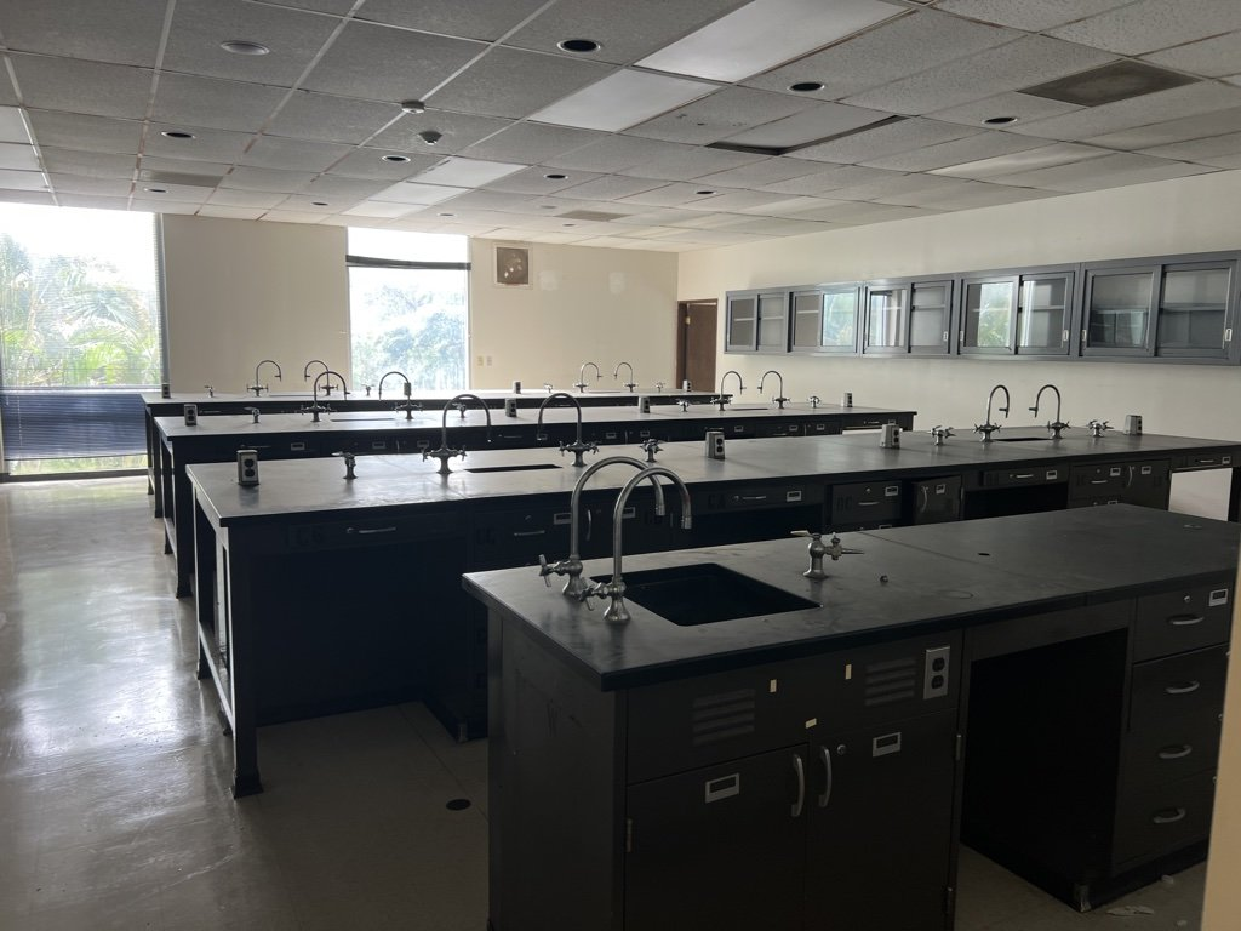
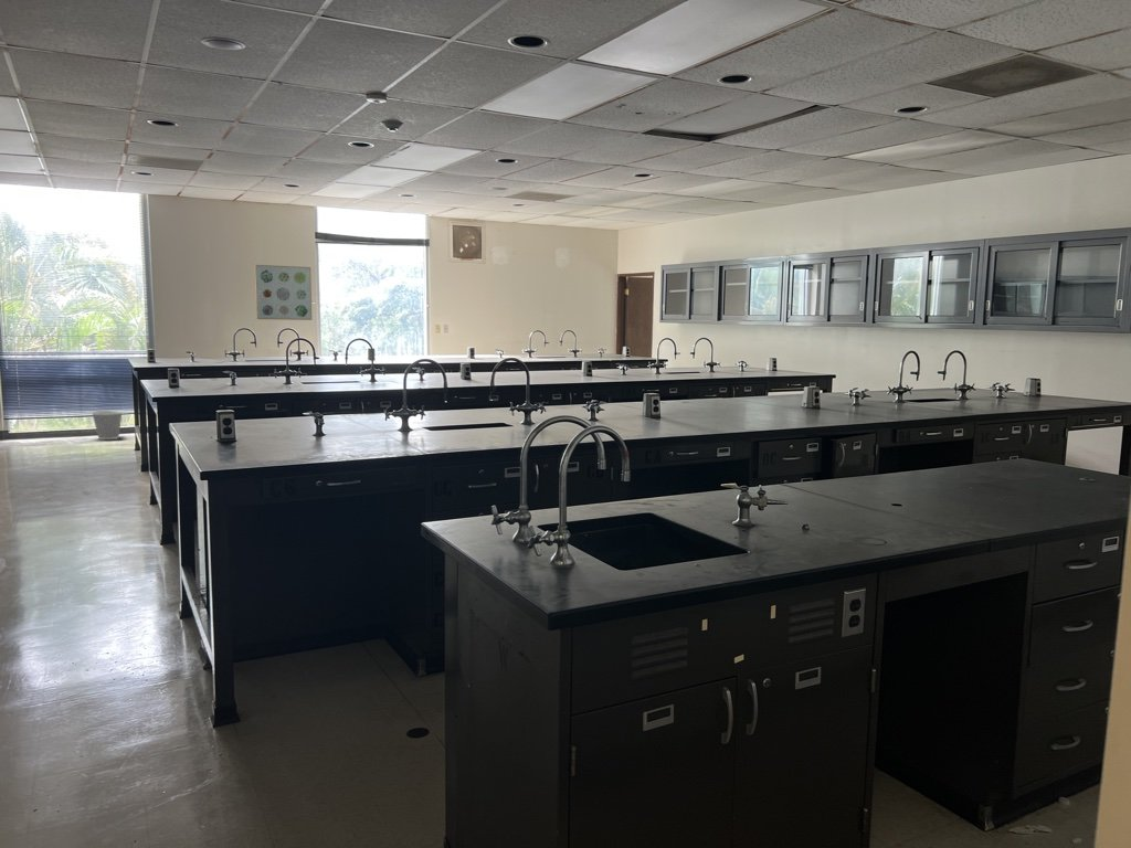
+ wastebasket (107, 425)
+ wall art (284, 293)
